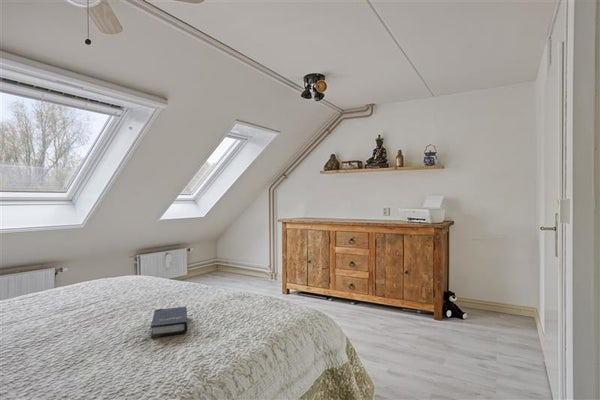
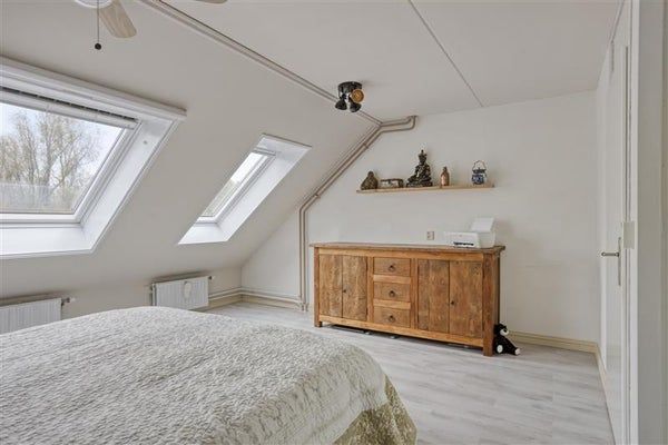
- hardback book (170, 320)
